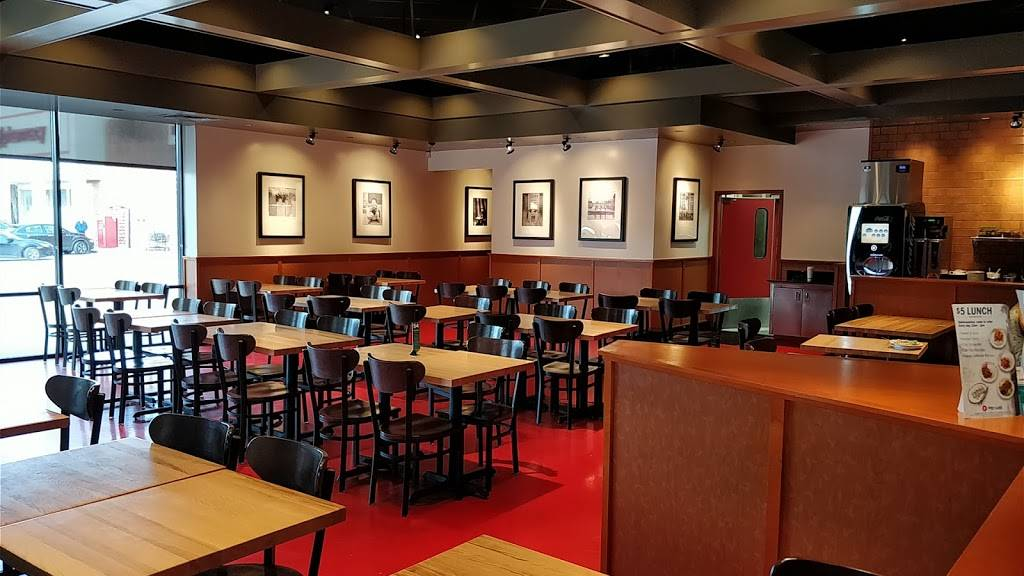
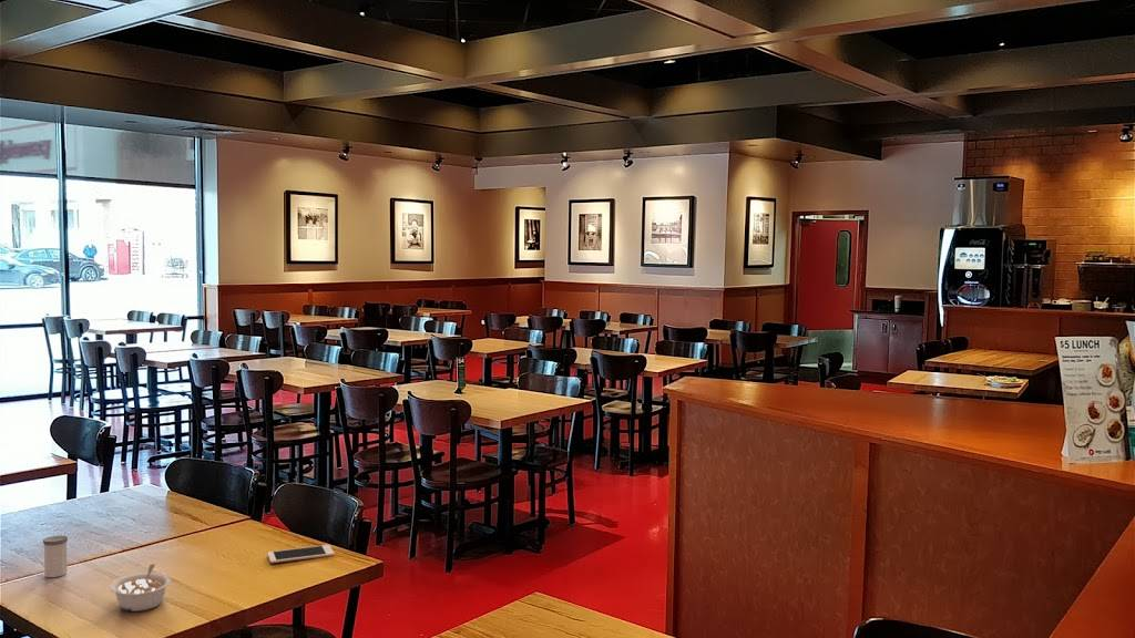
+ legume (140, 590)
+ salt shaker (55, 556)
+ cell phone (300, 554)
